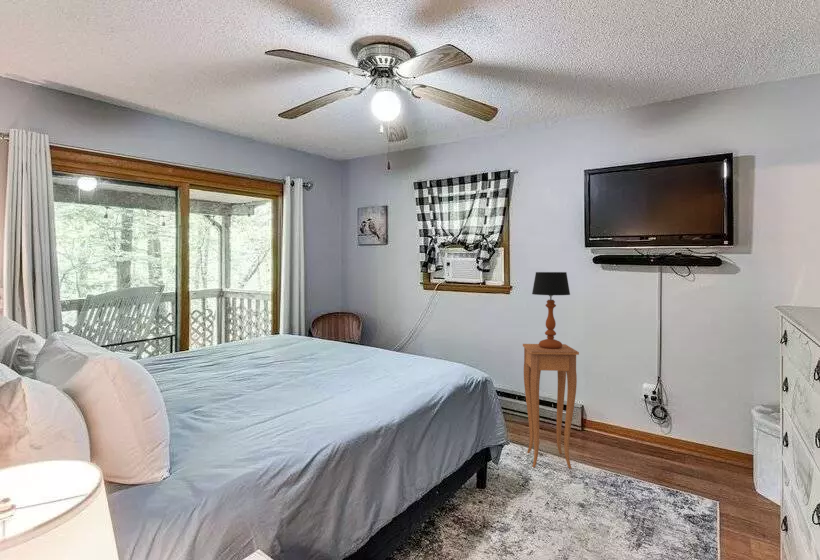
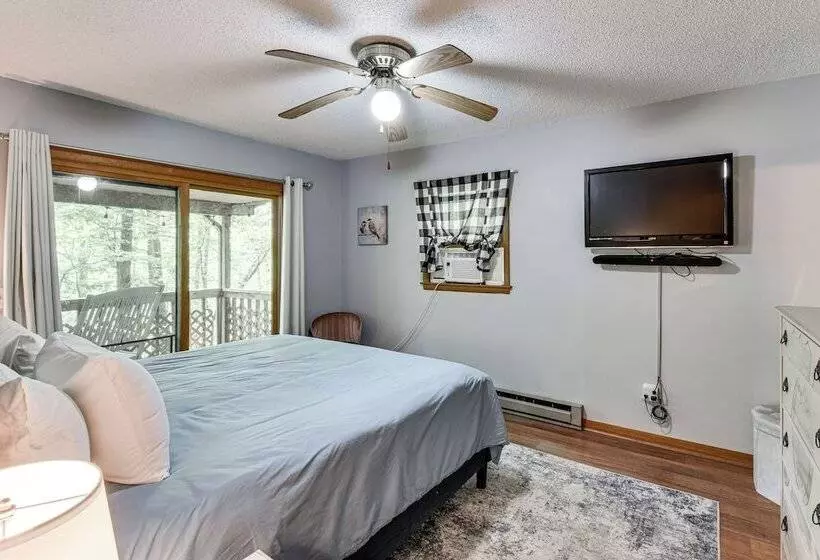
- side table (557, 404)
- table lamp (550, 309)
